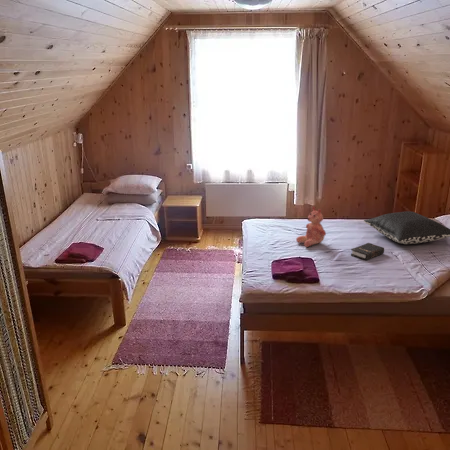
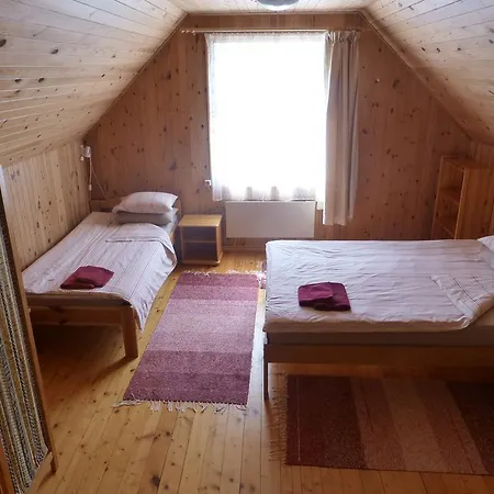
- hardback book (367, 251)
- teddy bear (311, 226)
- pillow (408, 227)
